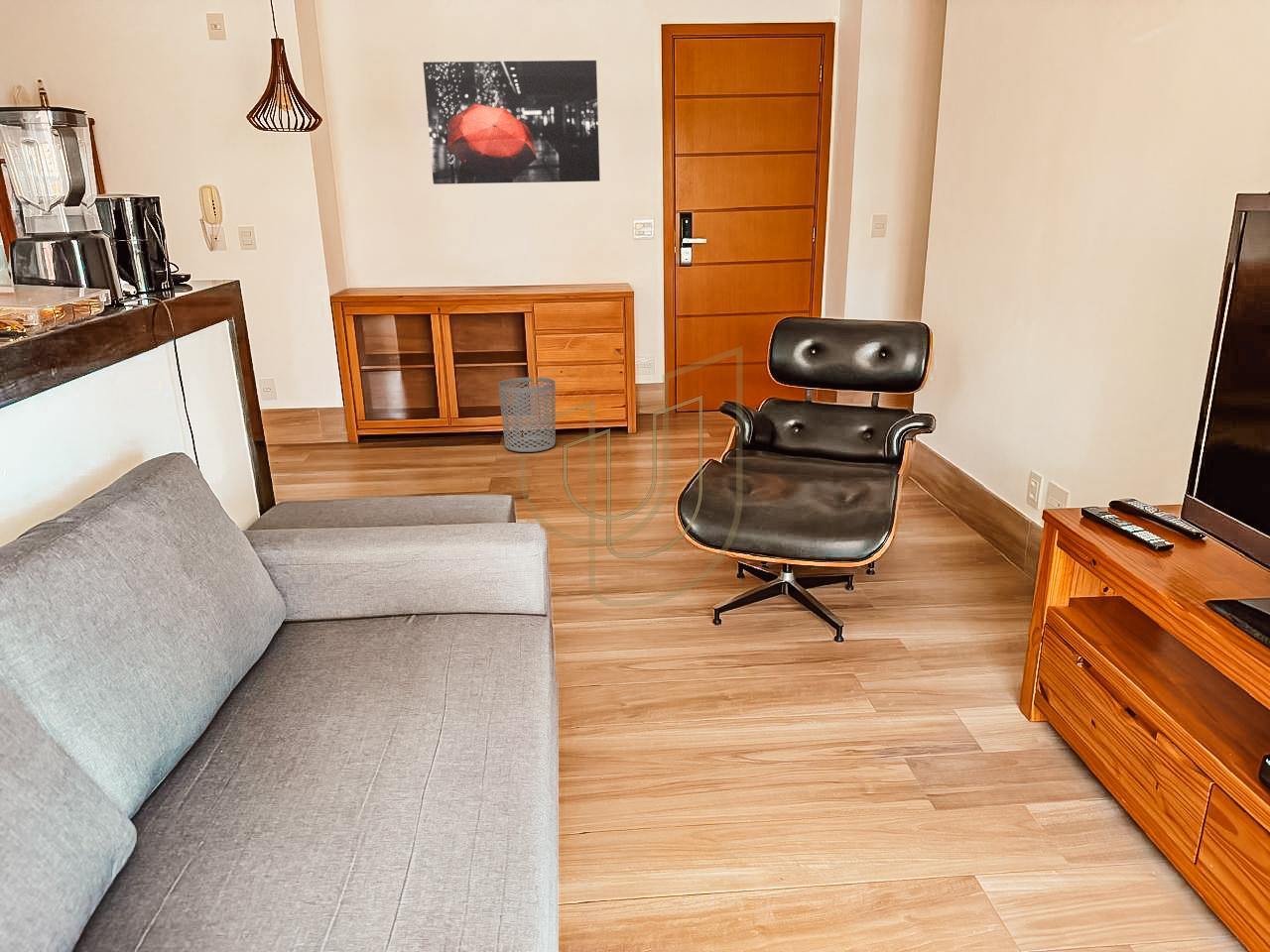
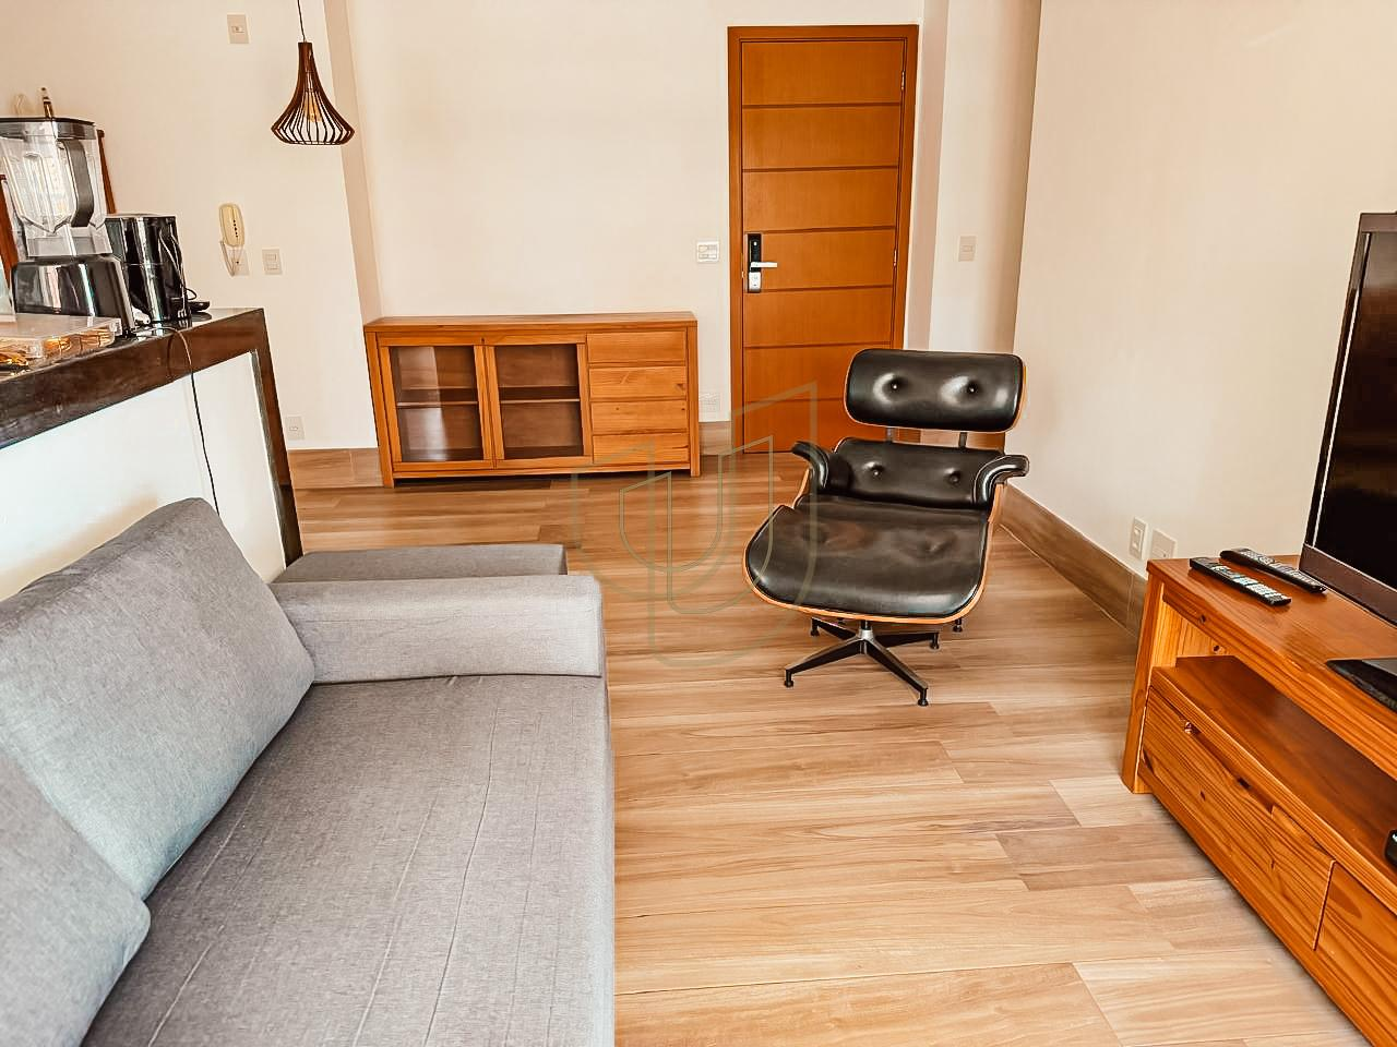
- wall art (513, 123)
- waste bin (528, 414)
